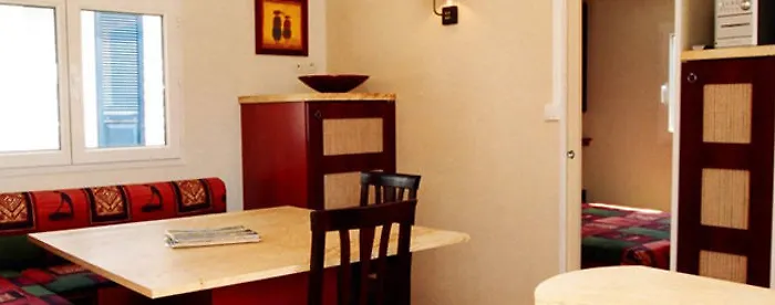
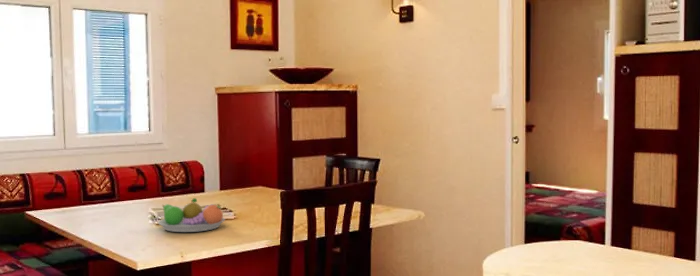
+ fruit bowl (190, 213)
